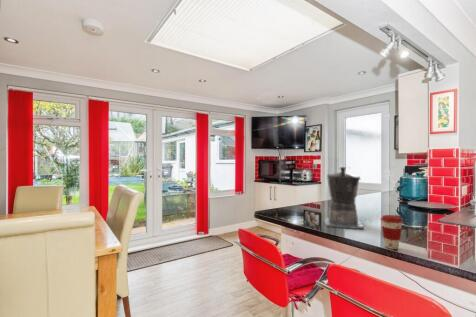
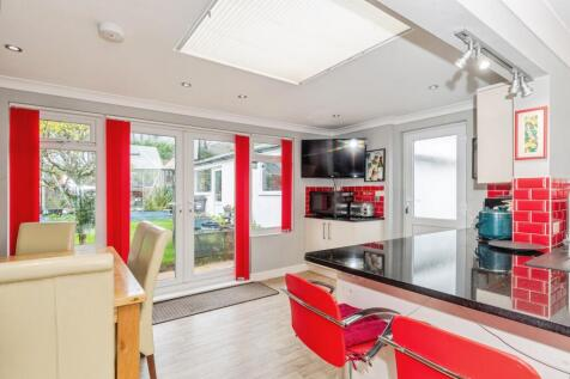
- coffee maker (342, 195)
- coffee cup (391, 231)
